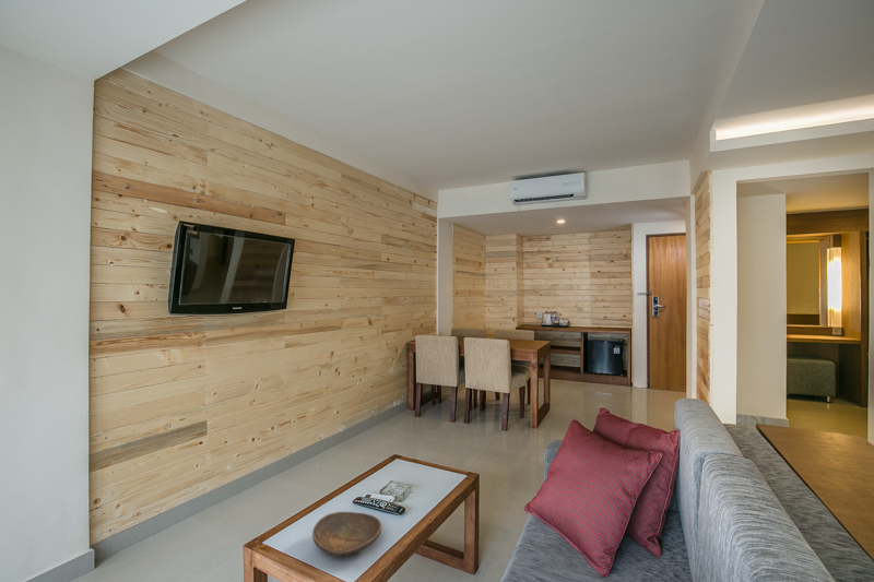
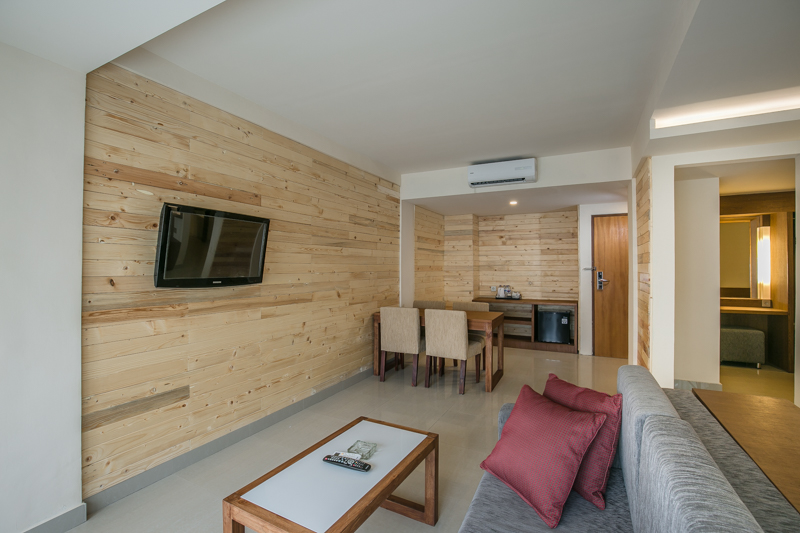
- decorative bowl (347, 536)
